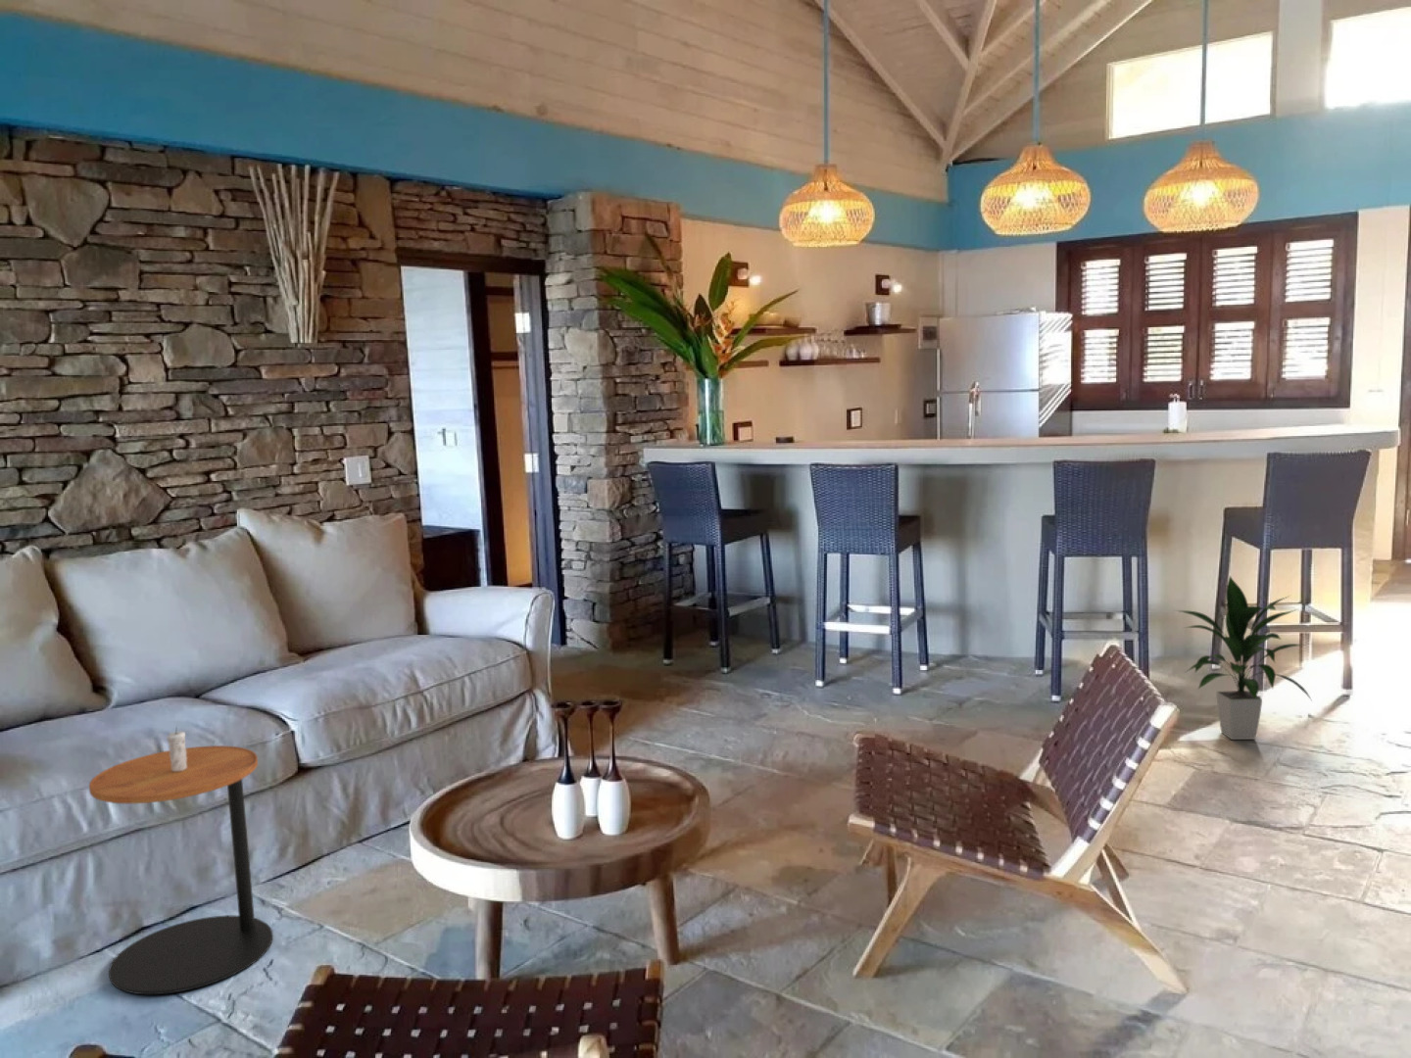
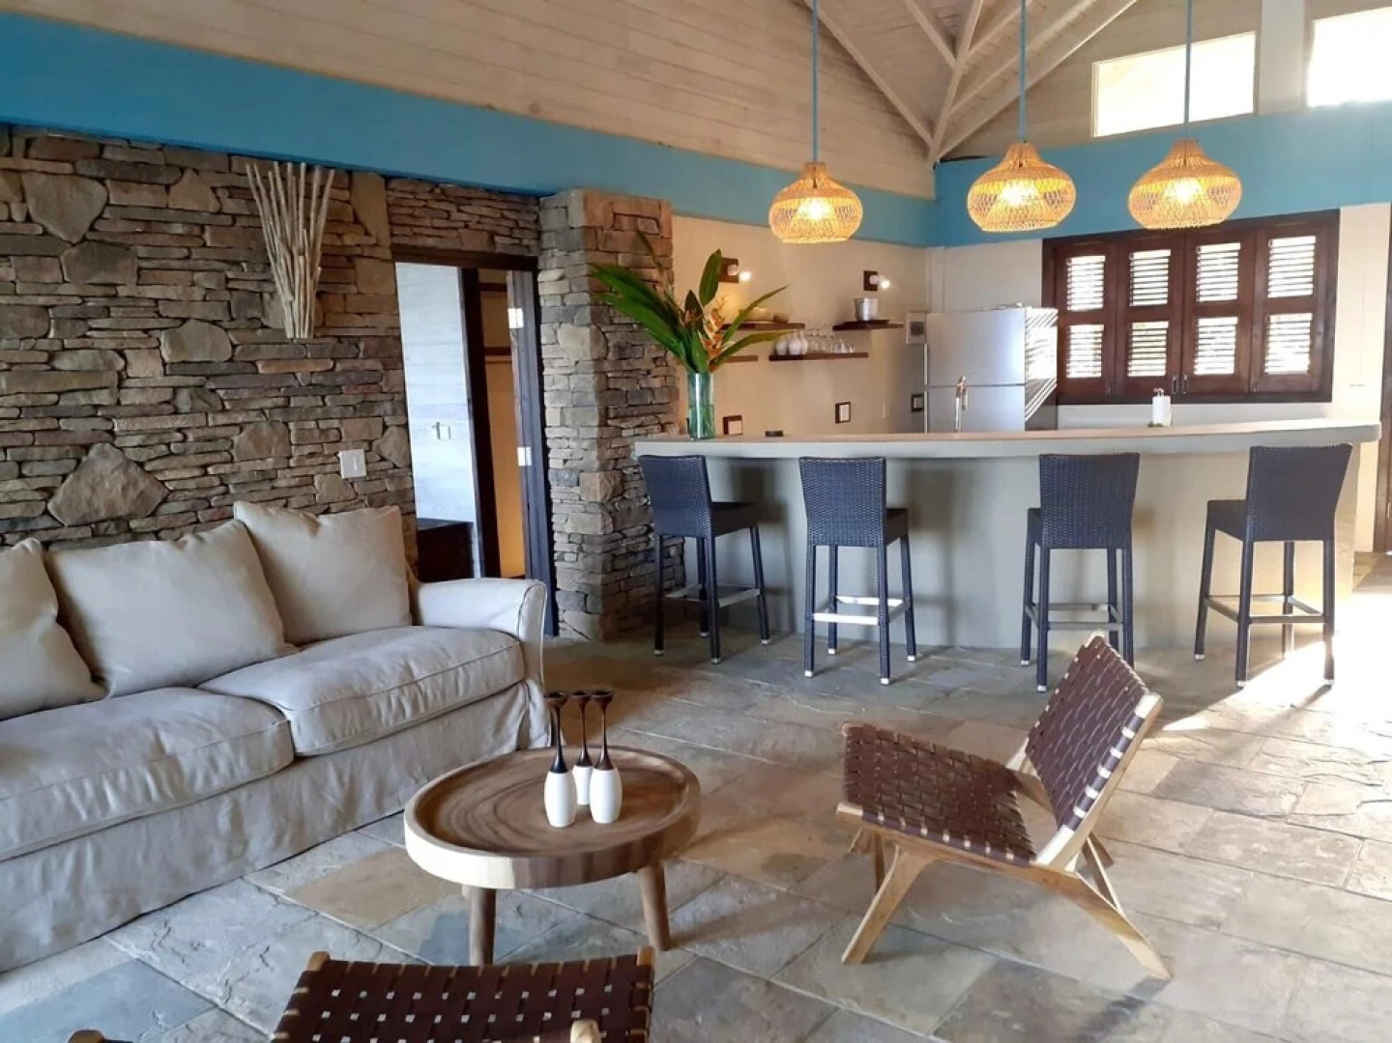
- indoor plant (1247, 659)
- candle (177, 746)
- side table (233, 856)
